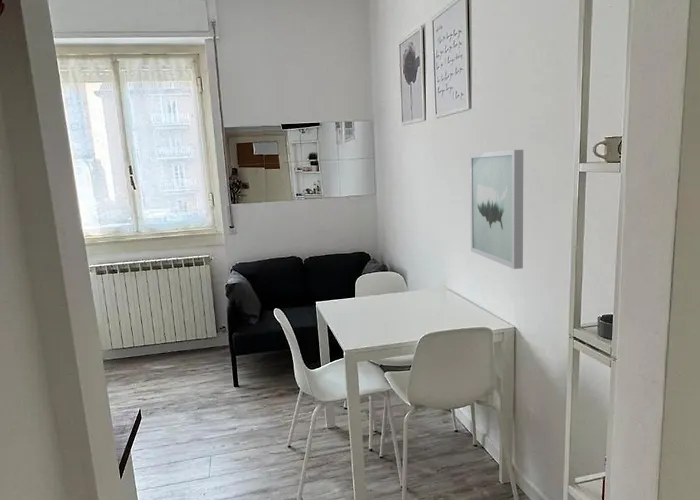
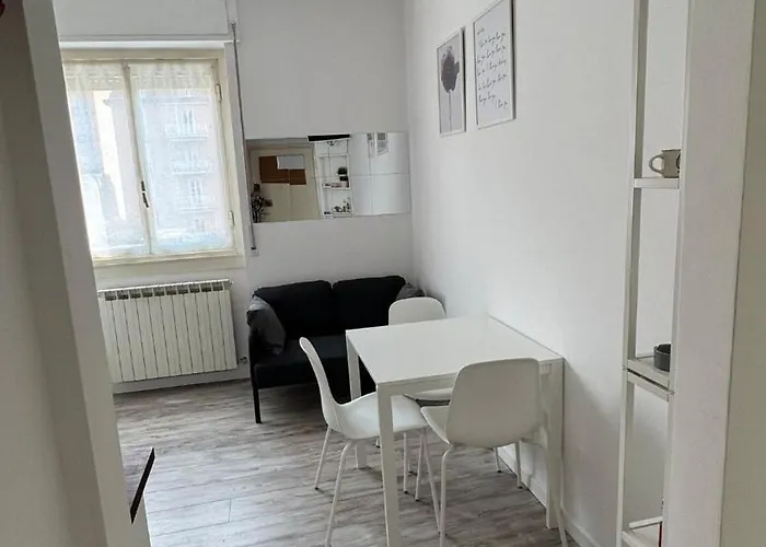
- wall art (494, 206)
